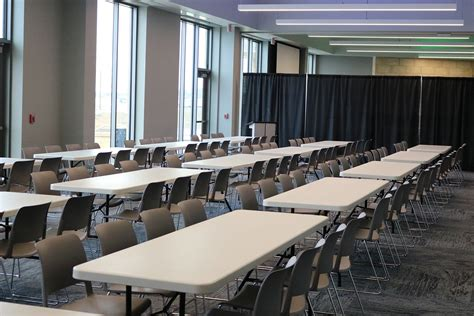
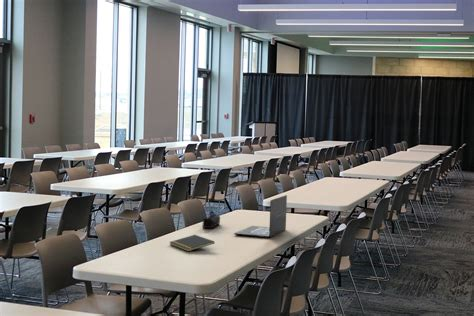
+ pencil case (211, 218)
+ notepad (191, 242)
+ laptop (270, 214)
